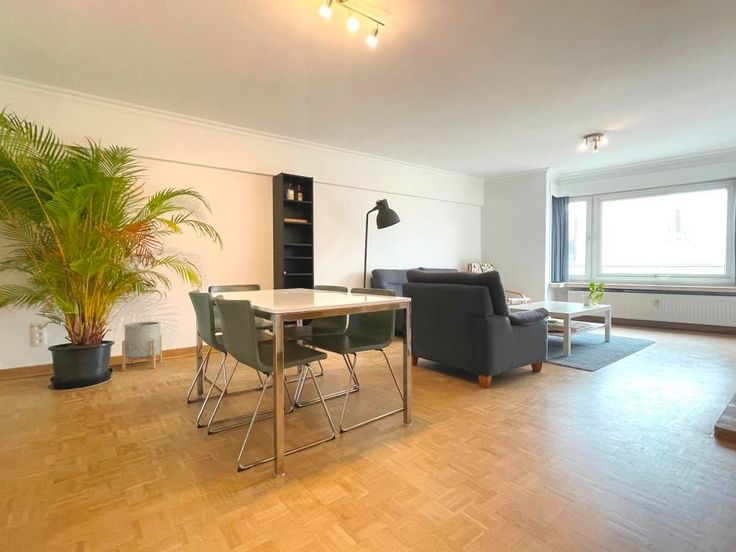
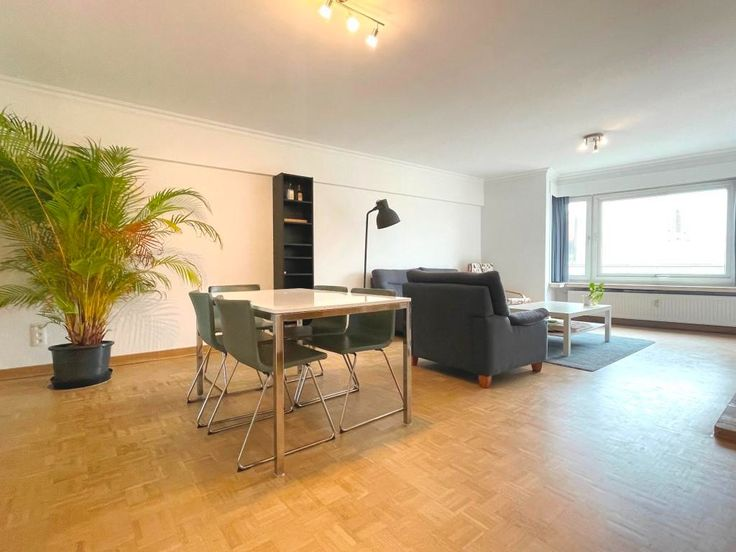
- planter (142, 344)
